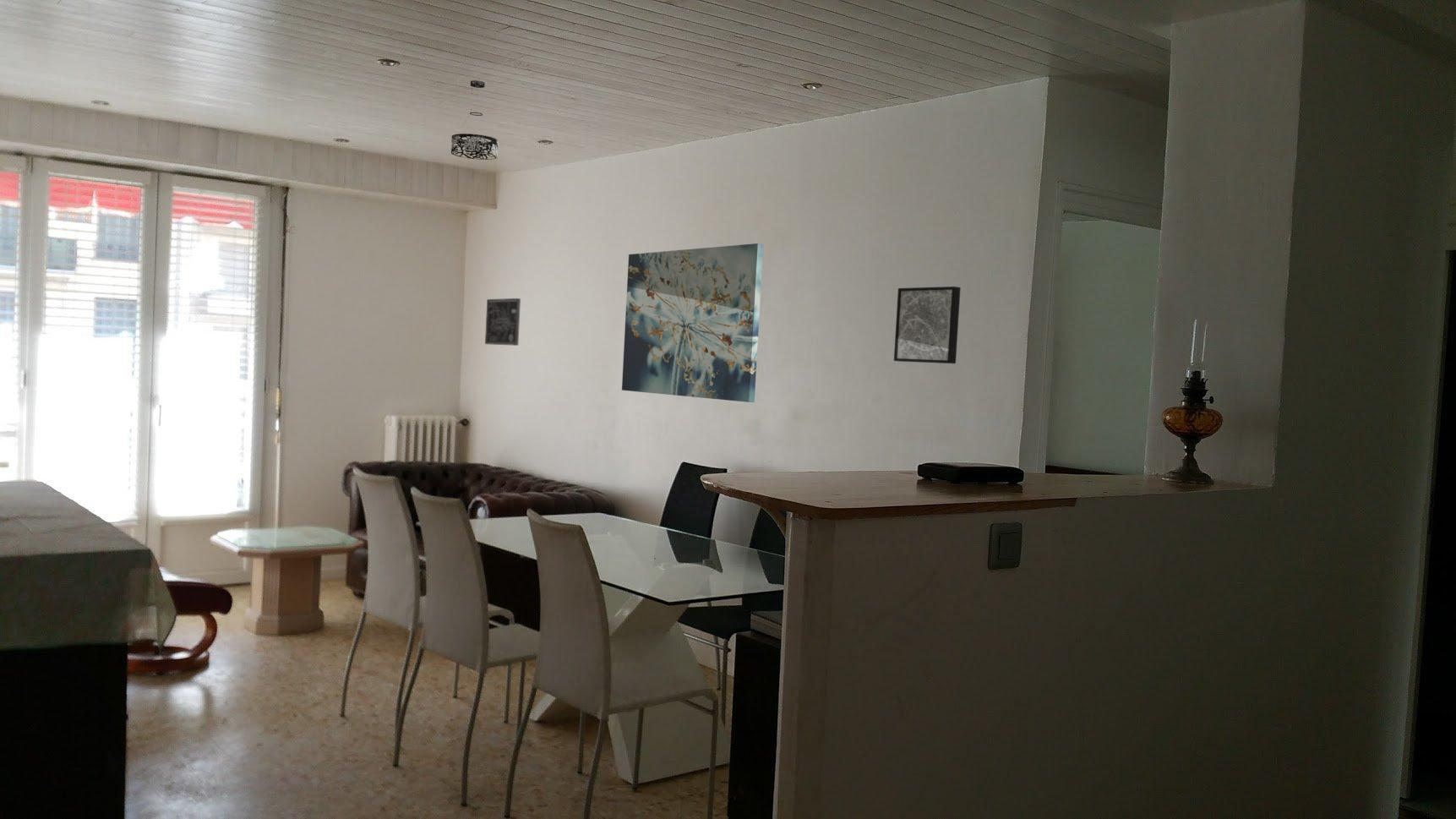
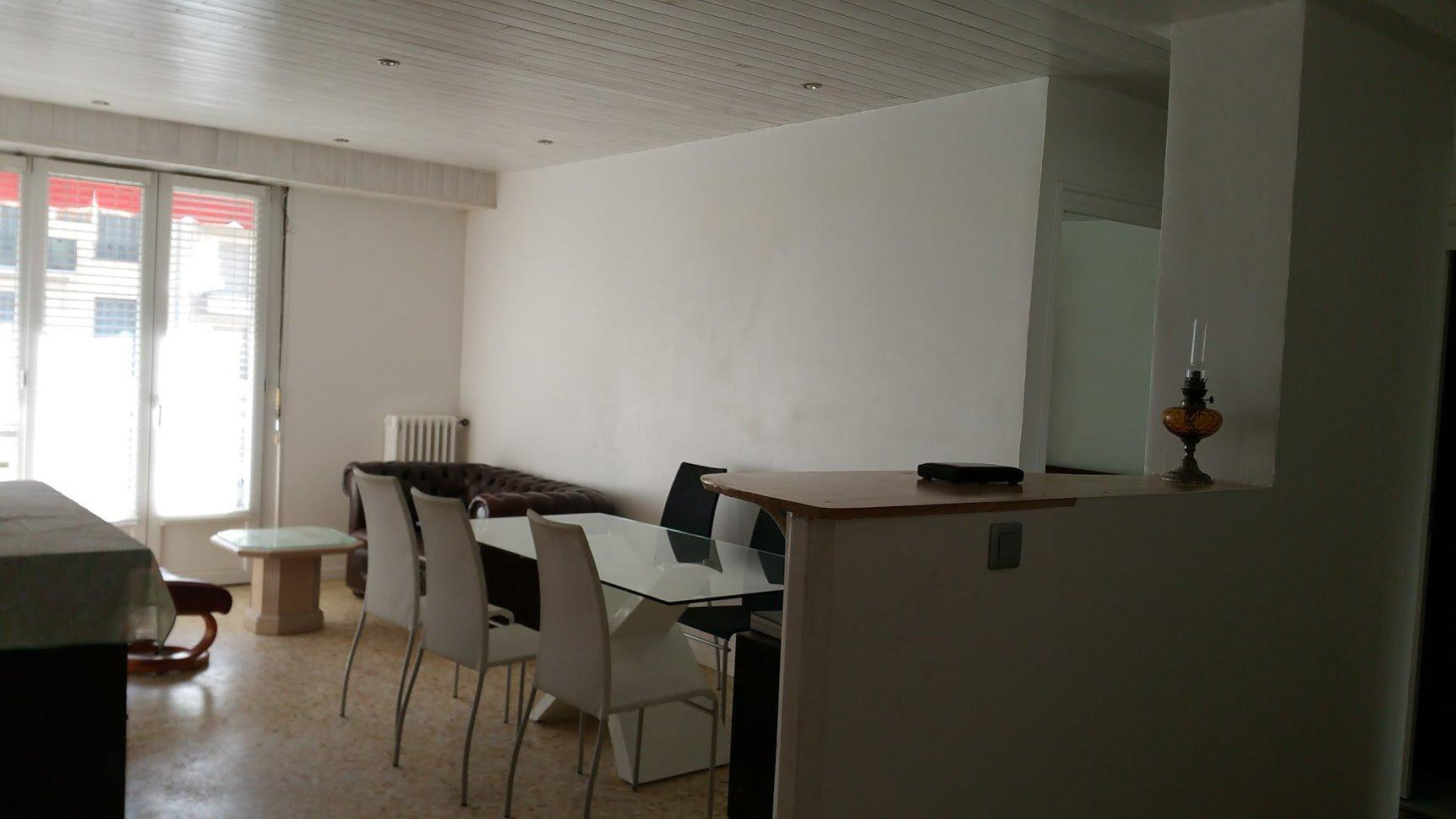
- pendant light (476, 115)
- wall art (926, 325)
- wall art (502, 321)
- wall art (686, 323)
